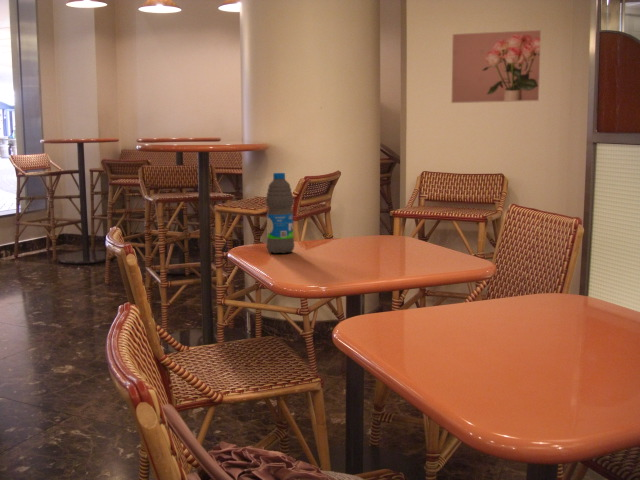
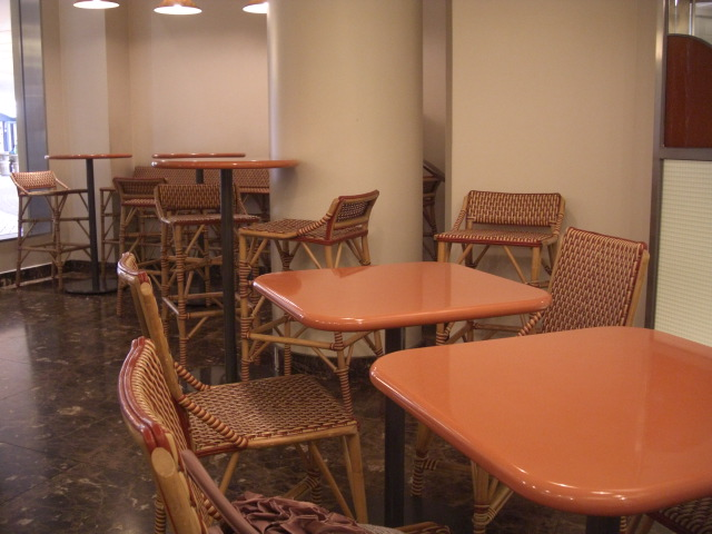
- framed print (495, 67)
- water bottle (279, 212)
